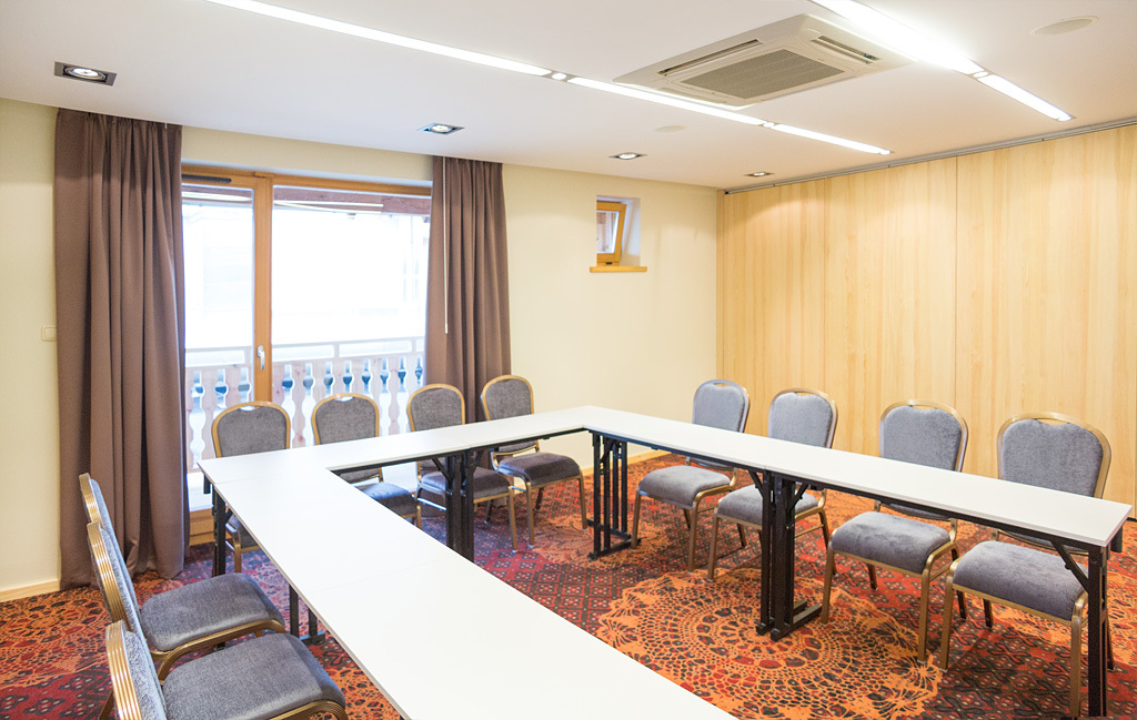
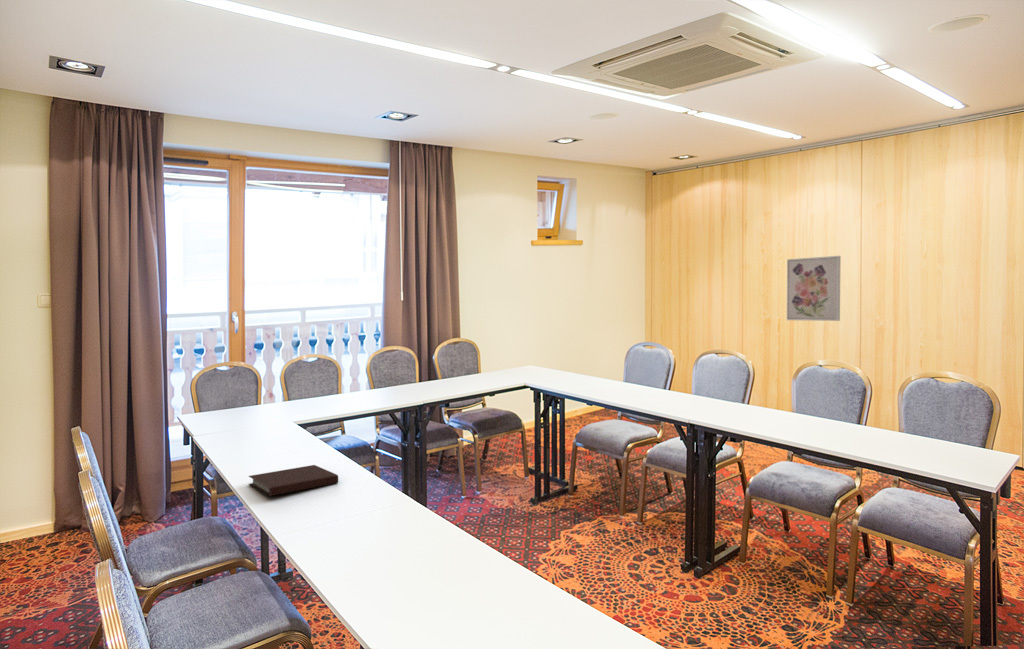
+ wall art (812, 289)
+ notebook (293, 479)
